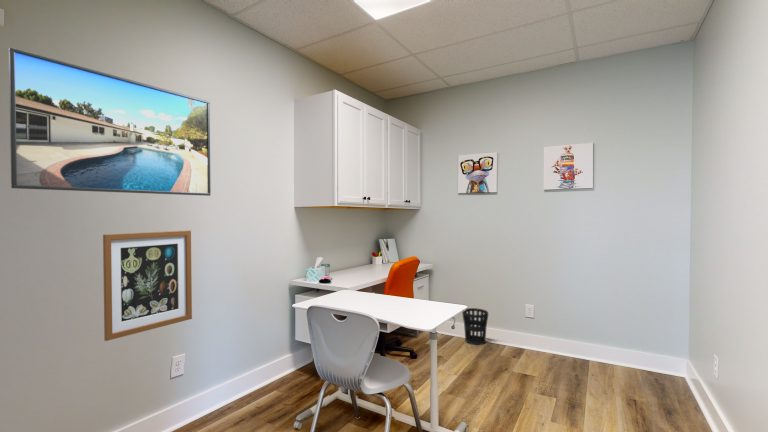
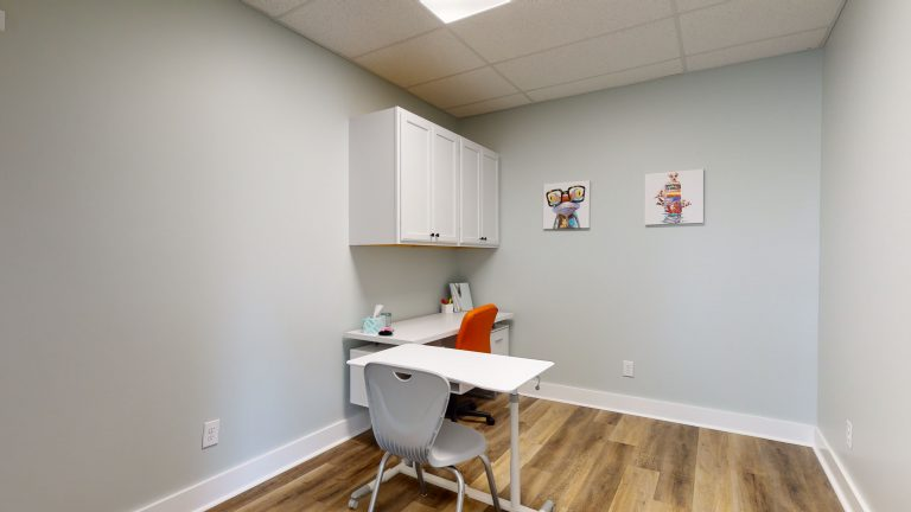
- wastebasket (475, 326)
- wall art (151, 280)
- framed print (129, 136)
